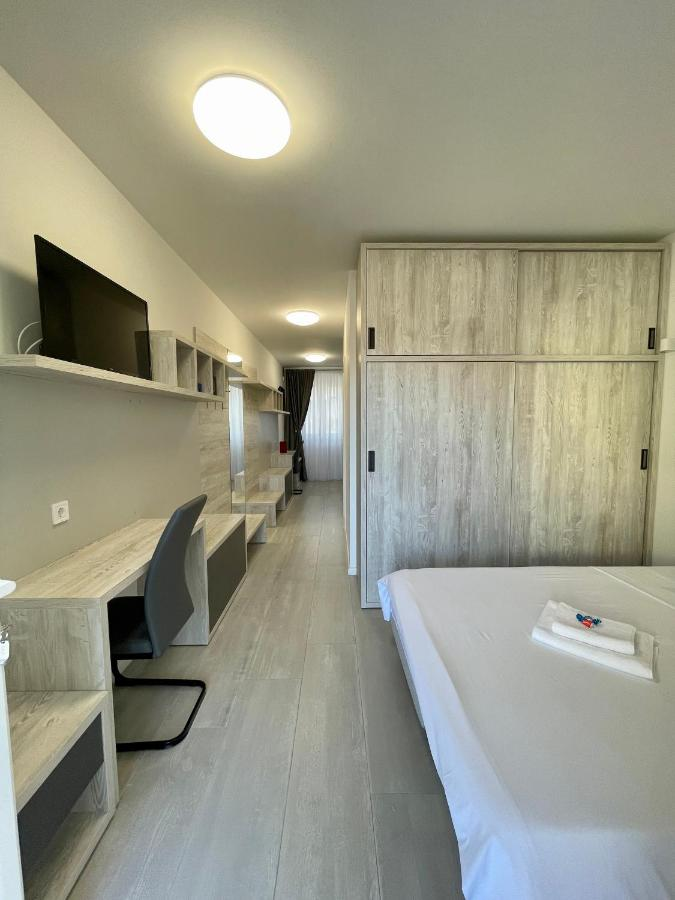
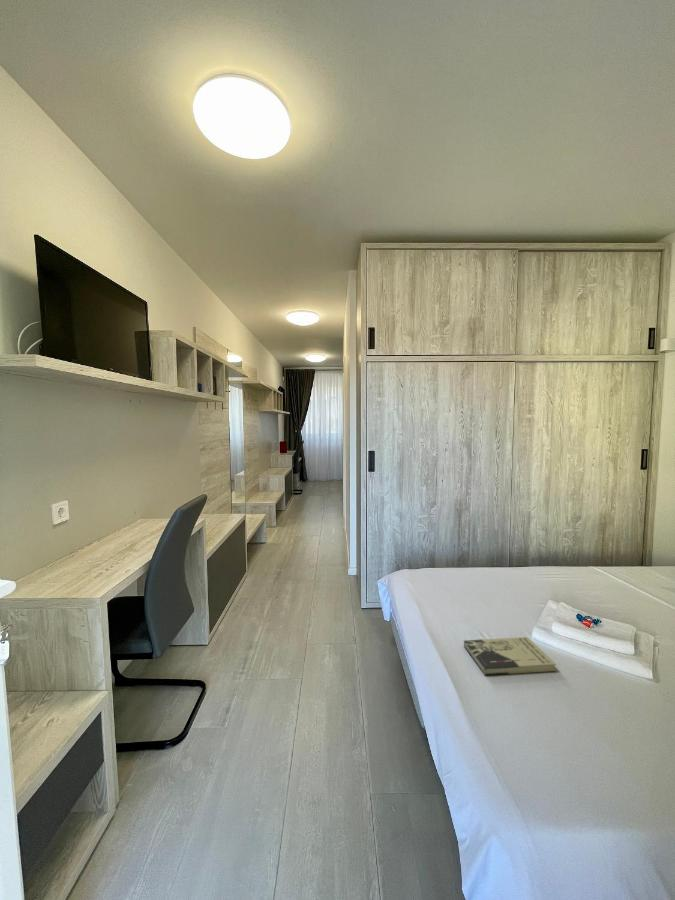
+ book (507, 654)
